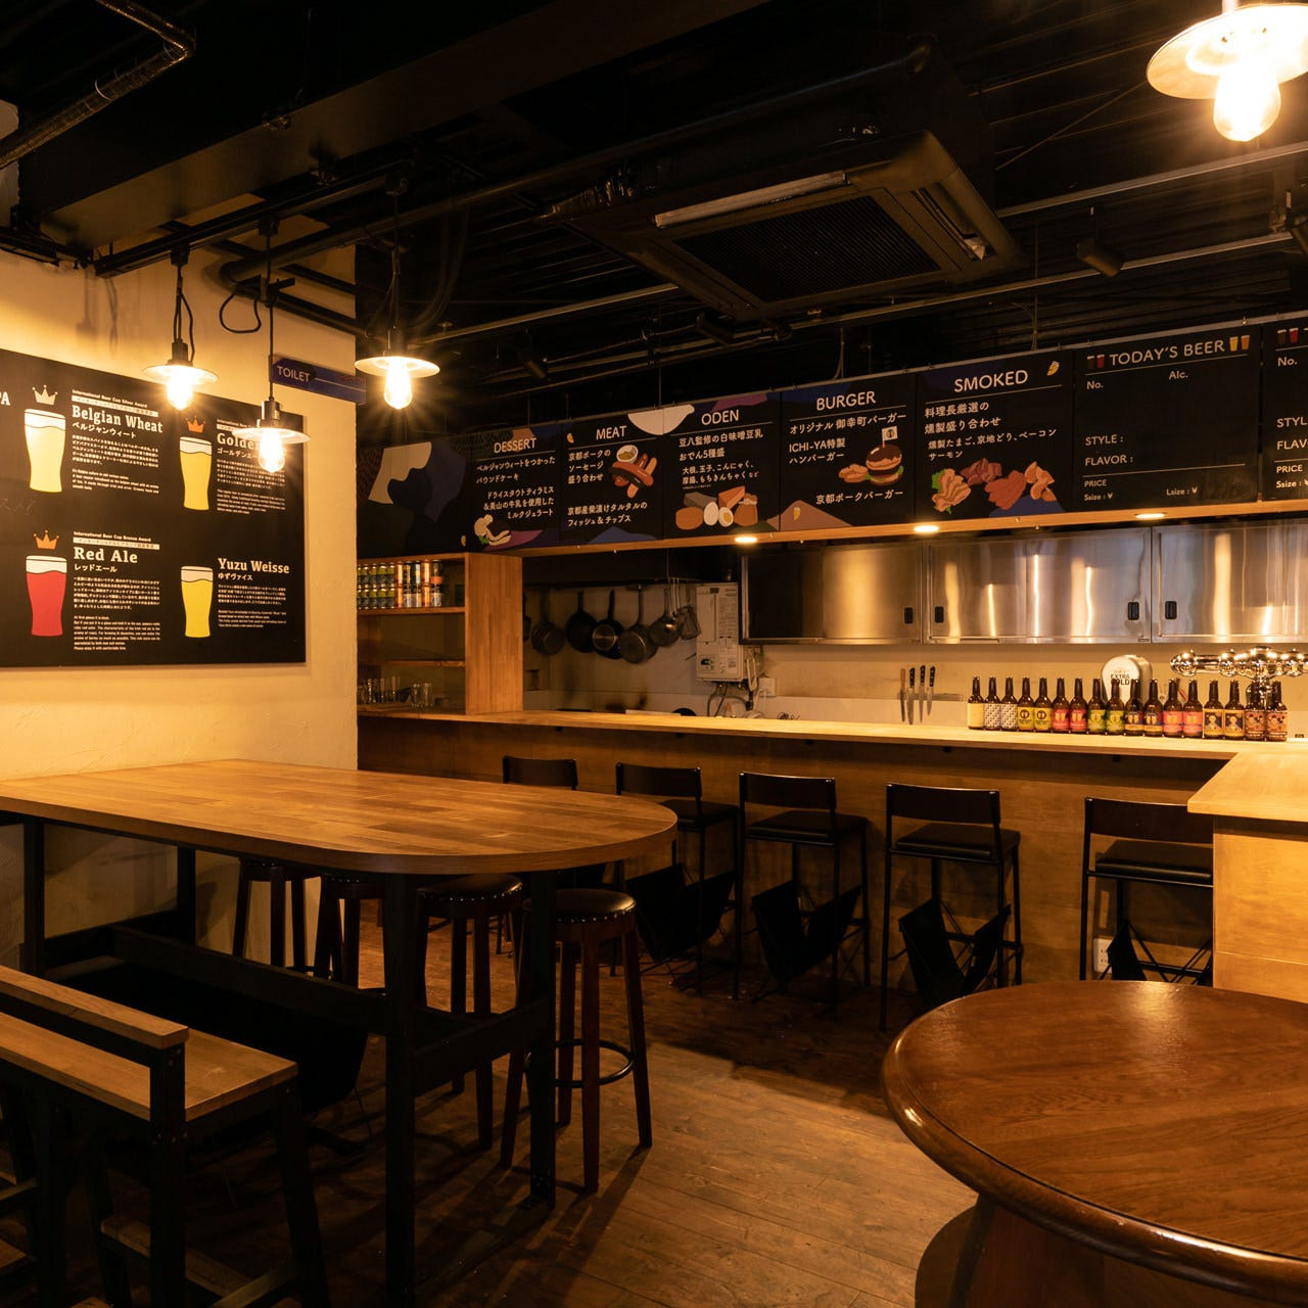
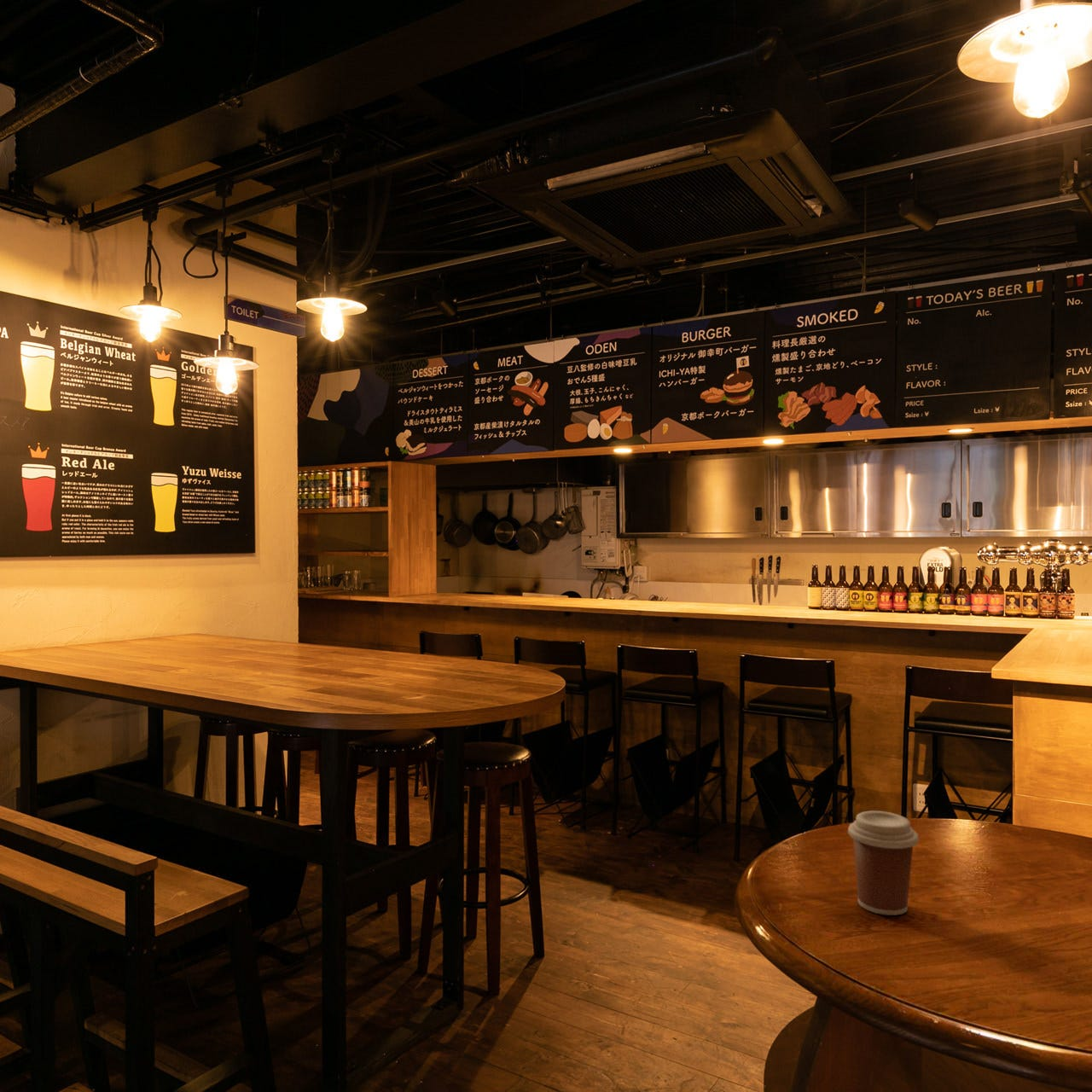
+ coffee cup (882, 862)
